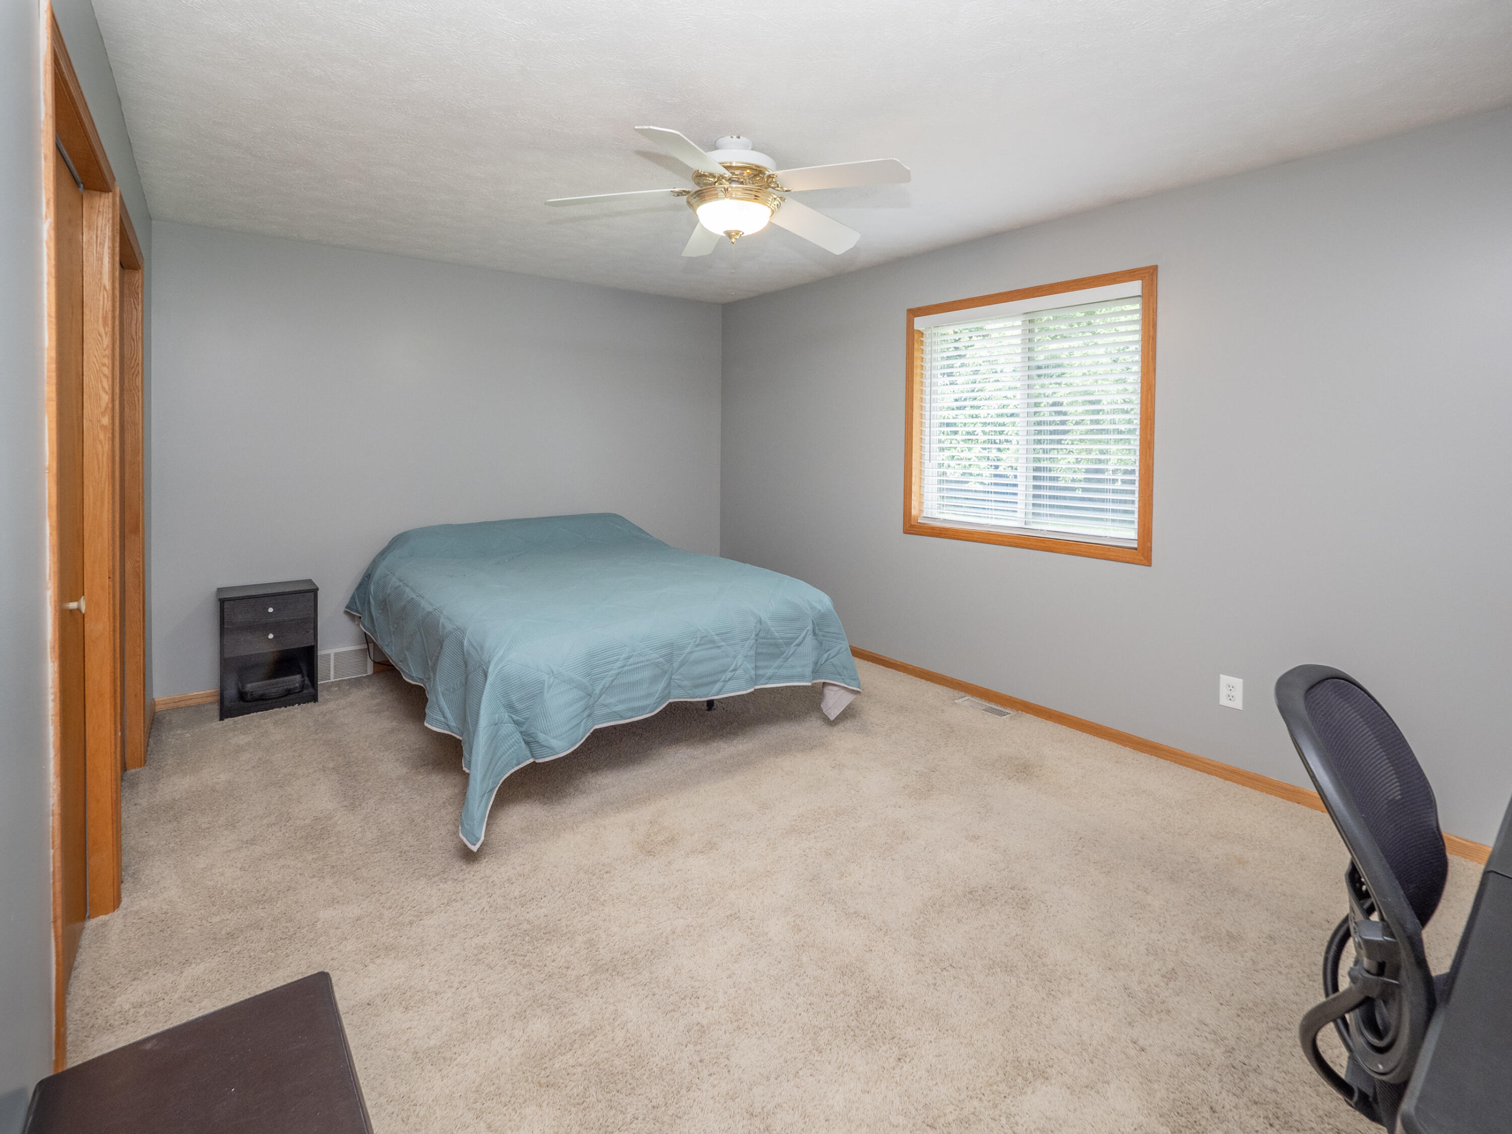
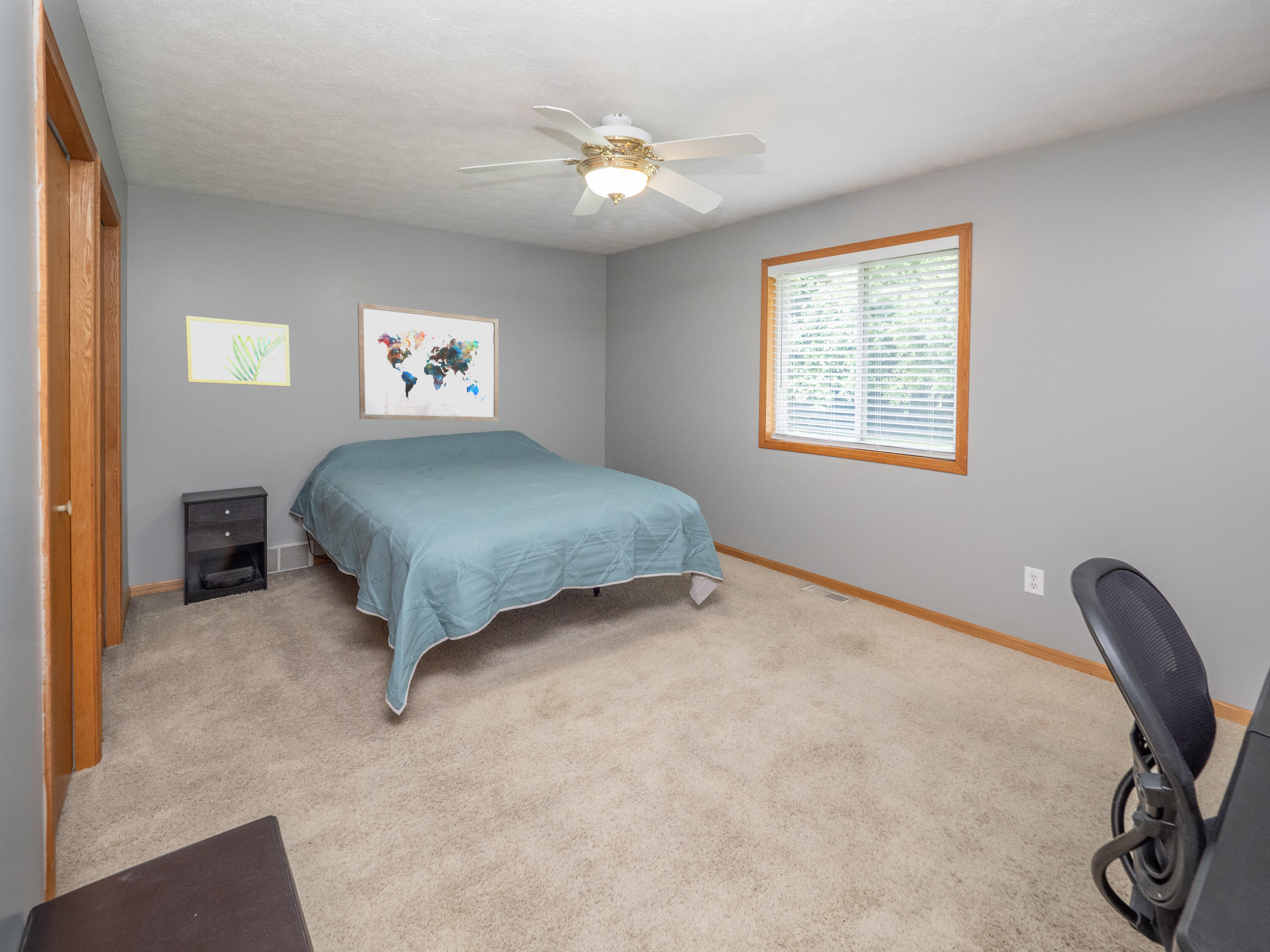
+ wall art (433, 366)
+ wall art (240, 352)
